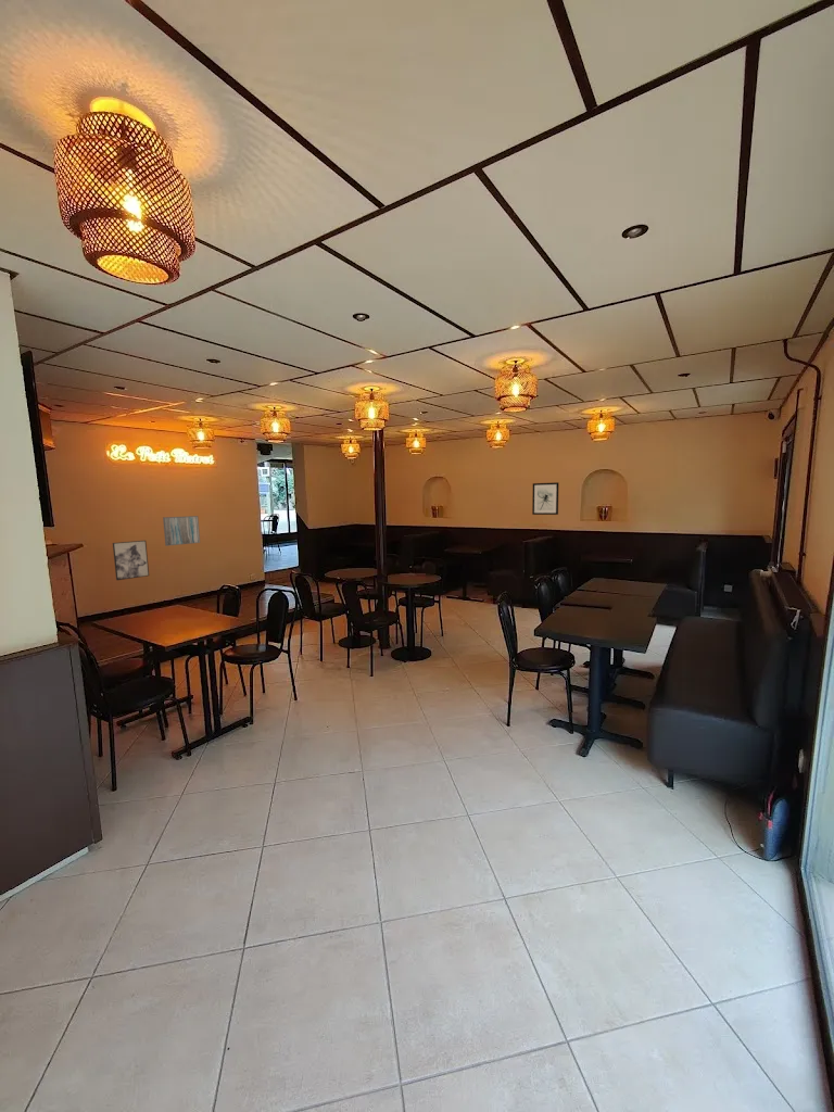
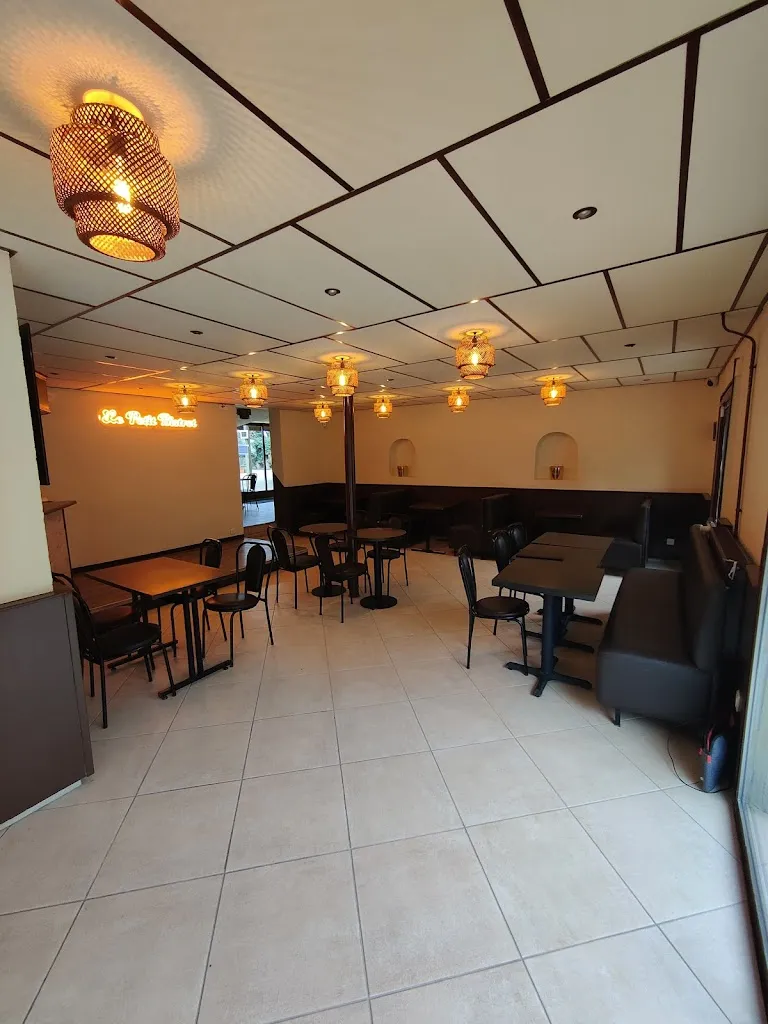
- wall art (131, 559)
- wall art (181, 530)
- wall art (545, 498)
